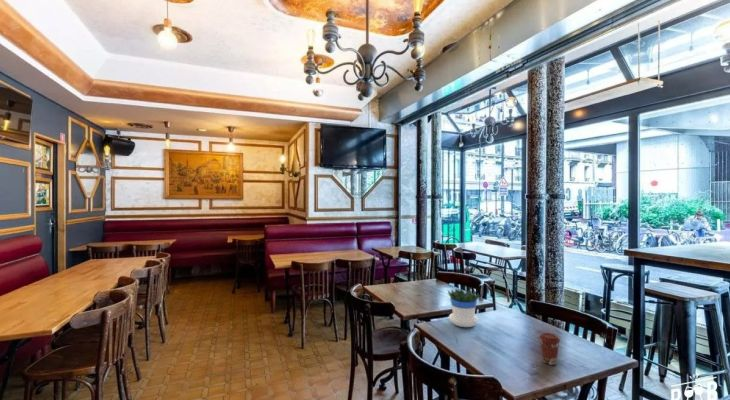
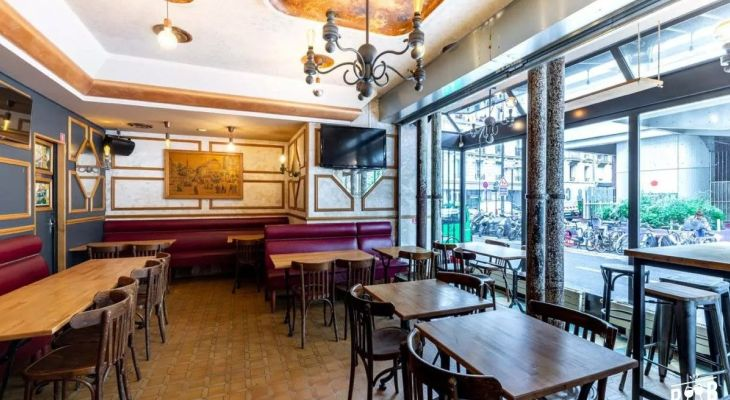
- flowerpot (463, 308)
- coffee cup (549, 348)
